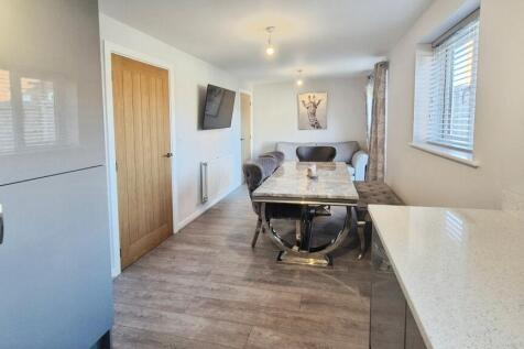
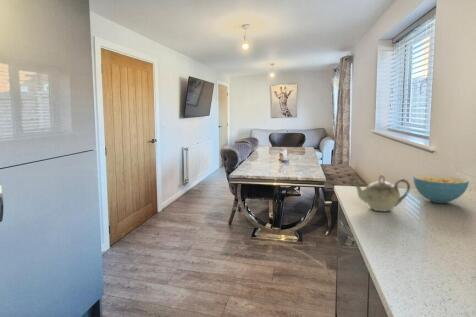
+ cereal bowl (439, 190)
+ teapot (378, 192)
